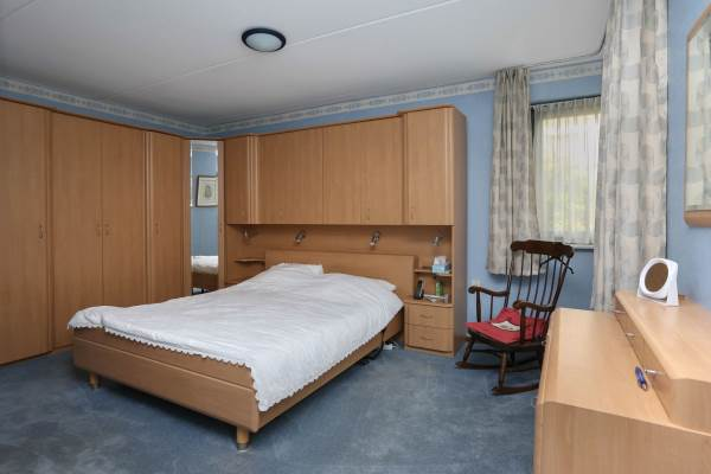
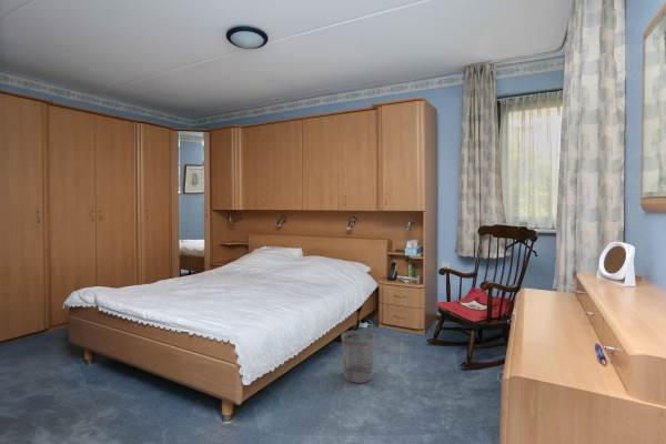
+ wastebasket (357, 356)
